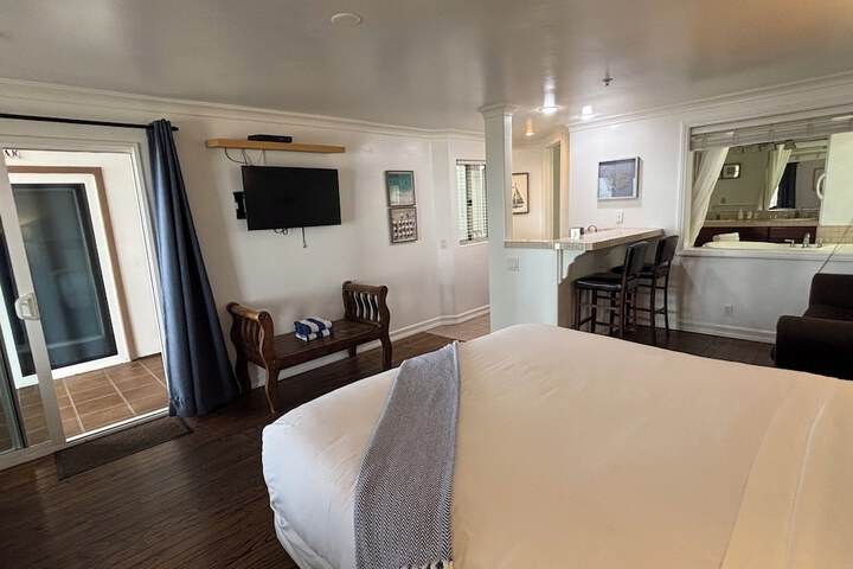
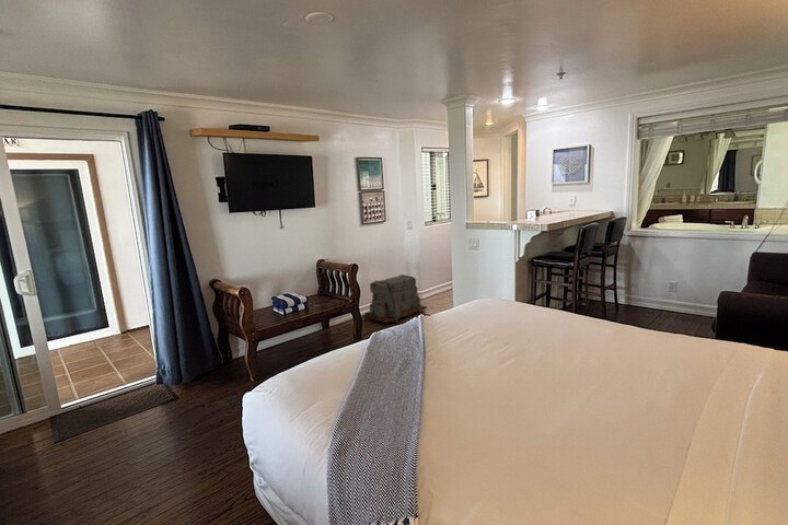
+ stone blocks on pallet (393, 295)
